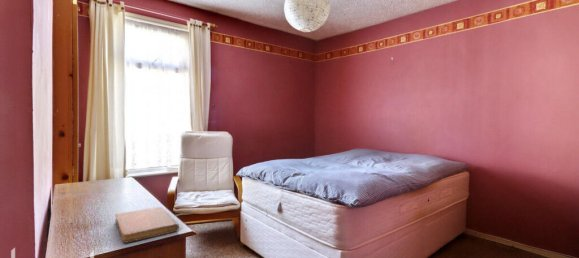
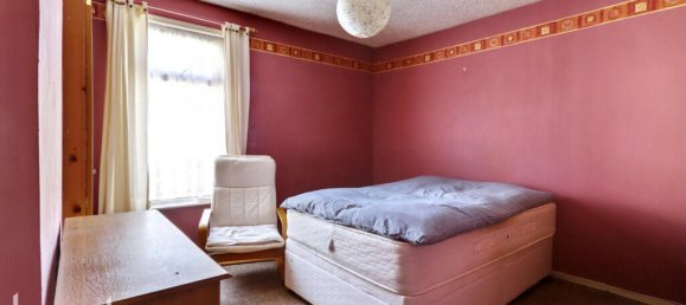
- notebook (145, 222)
